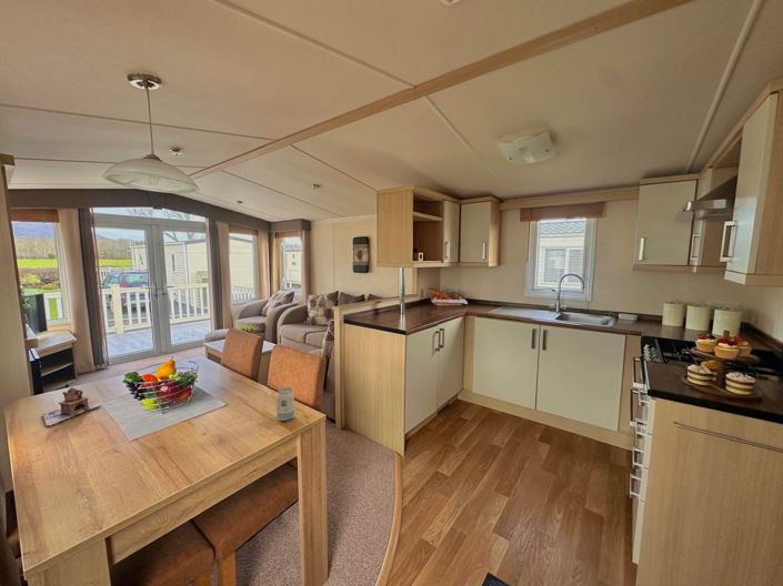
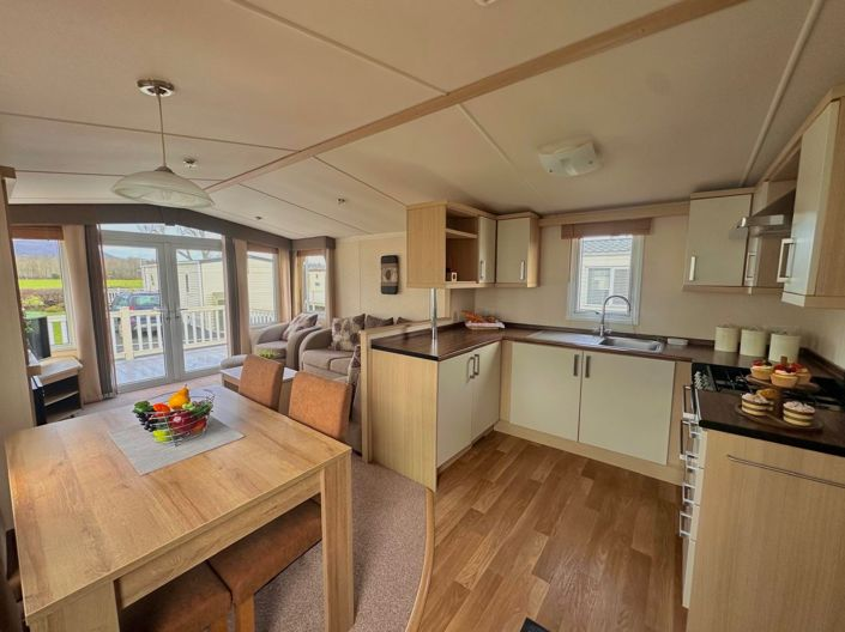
- beverage can (285, 404)
- teapot (72, 400)
